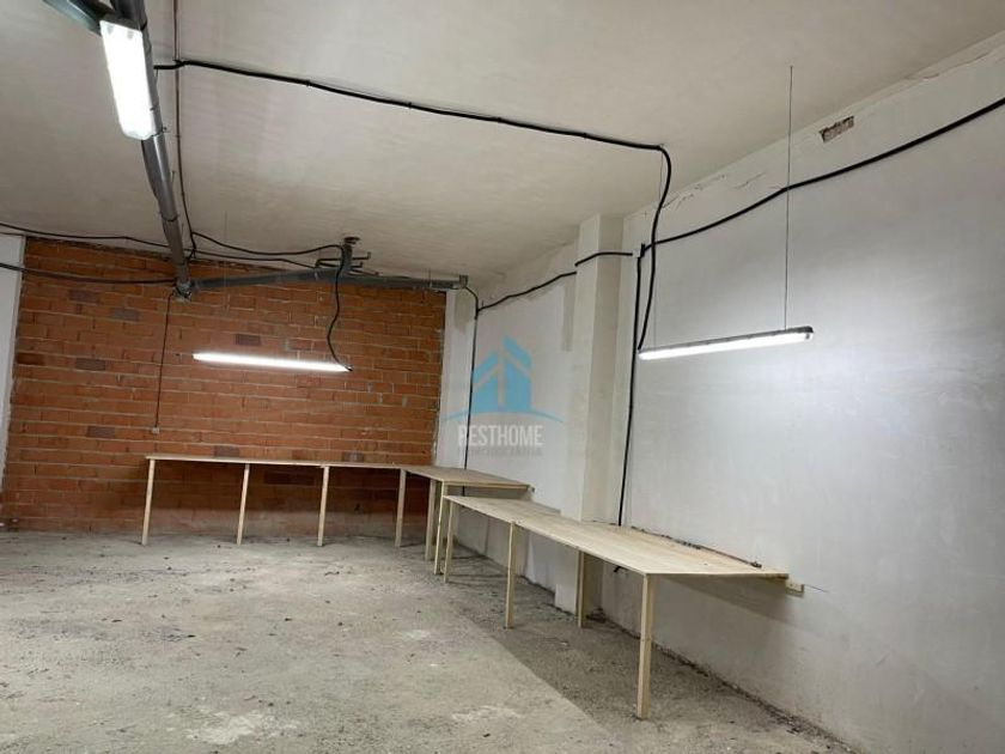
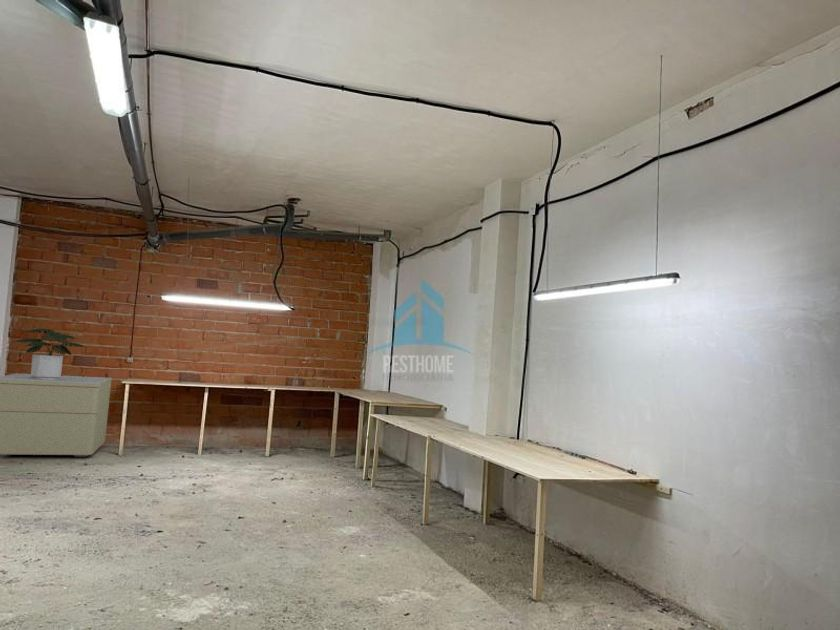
+ nightstand (52, 414)
+ potted plant (49, 353)
